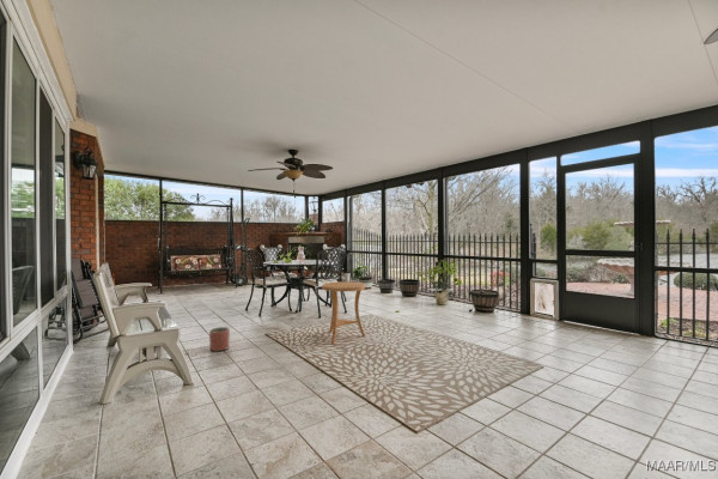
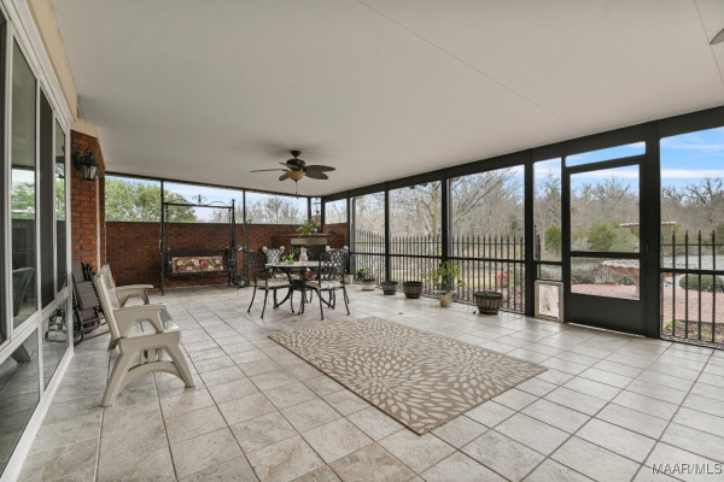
- side table (337, 308)
- planter (219, 339)
